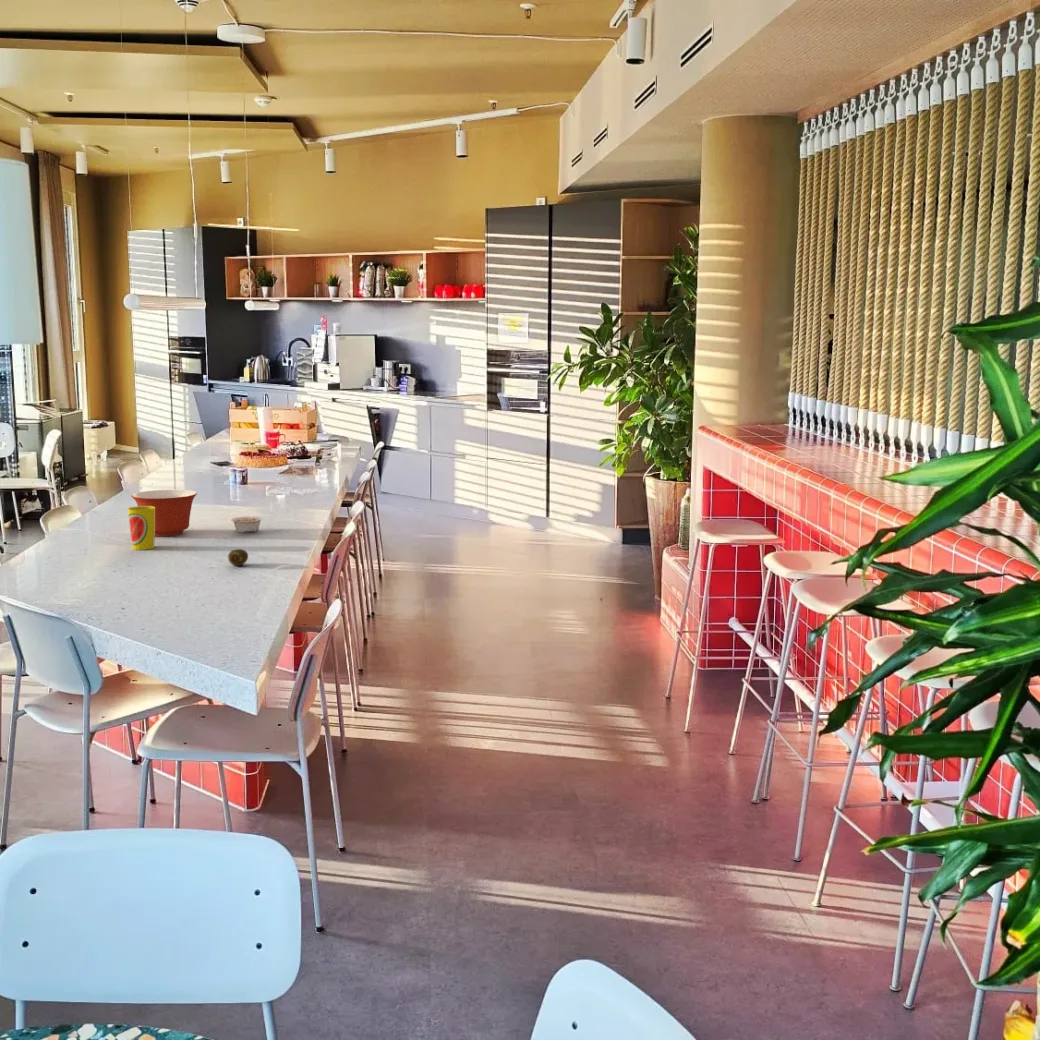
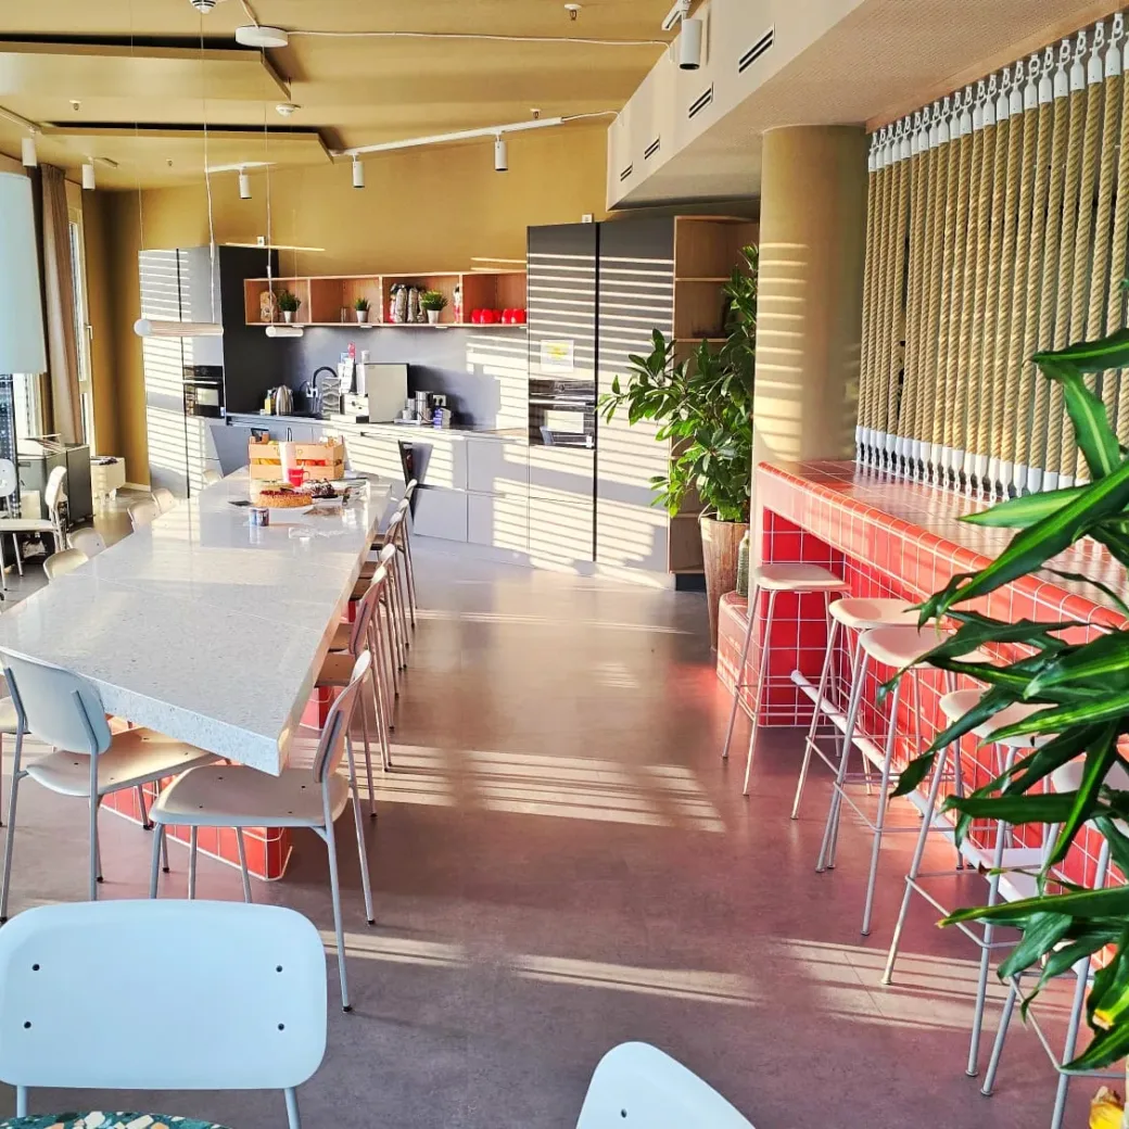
- legume (247, 523)
- mixing bowl (165, 513)
- cup (142, 528)
- fruit (238, 557)
